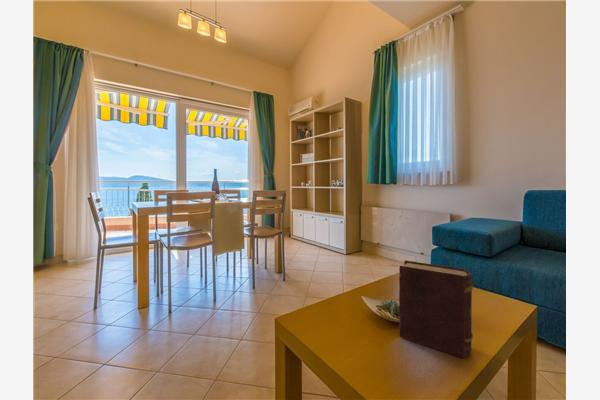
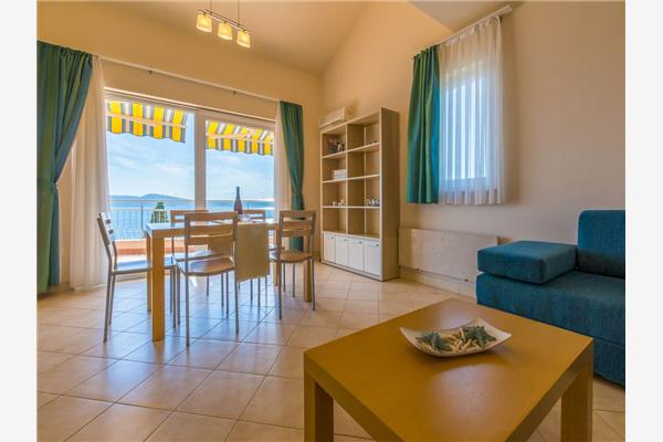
- diary (434, 304)
